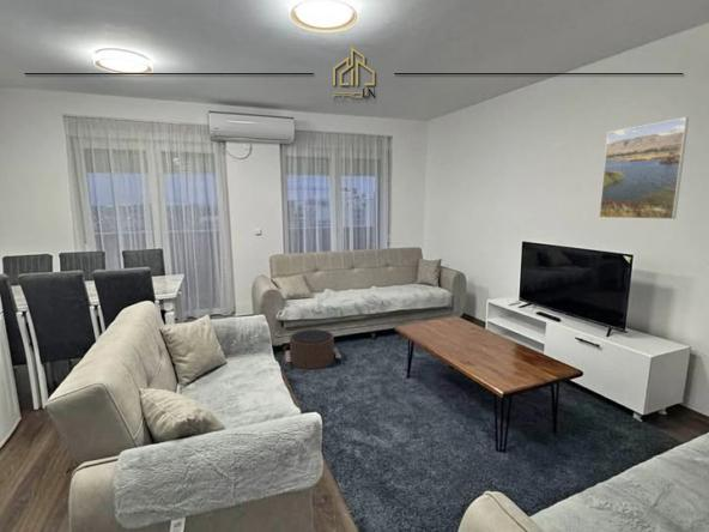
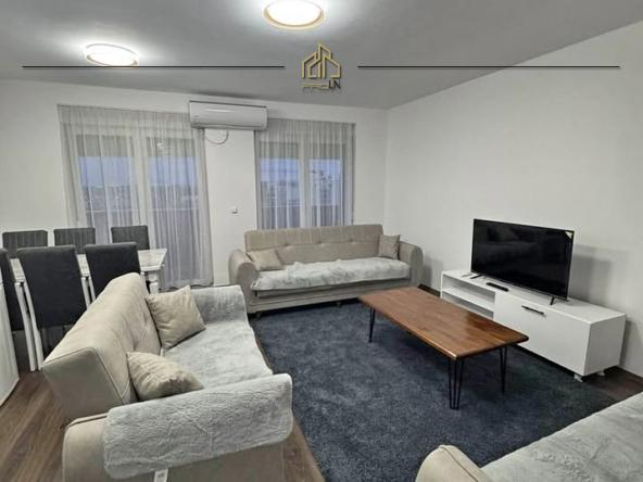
- pouf (311, 349)
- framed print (638, 173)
